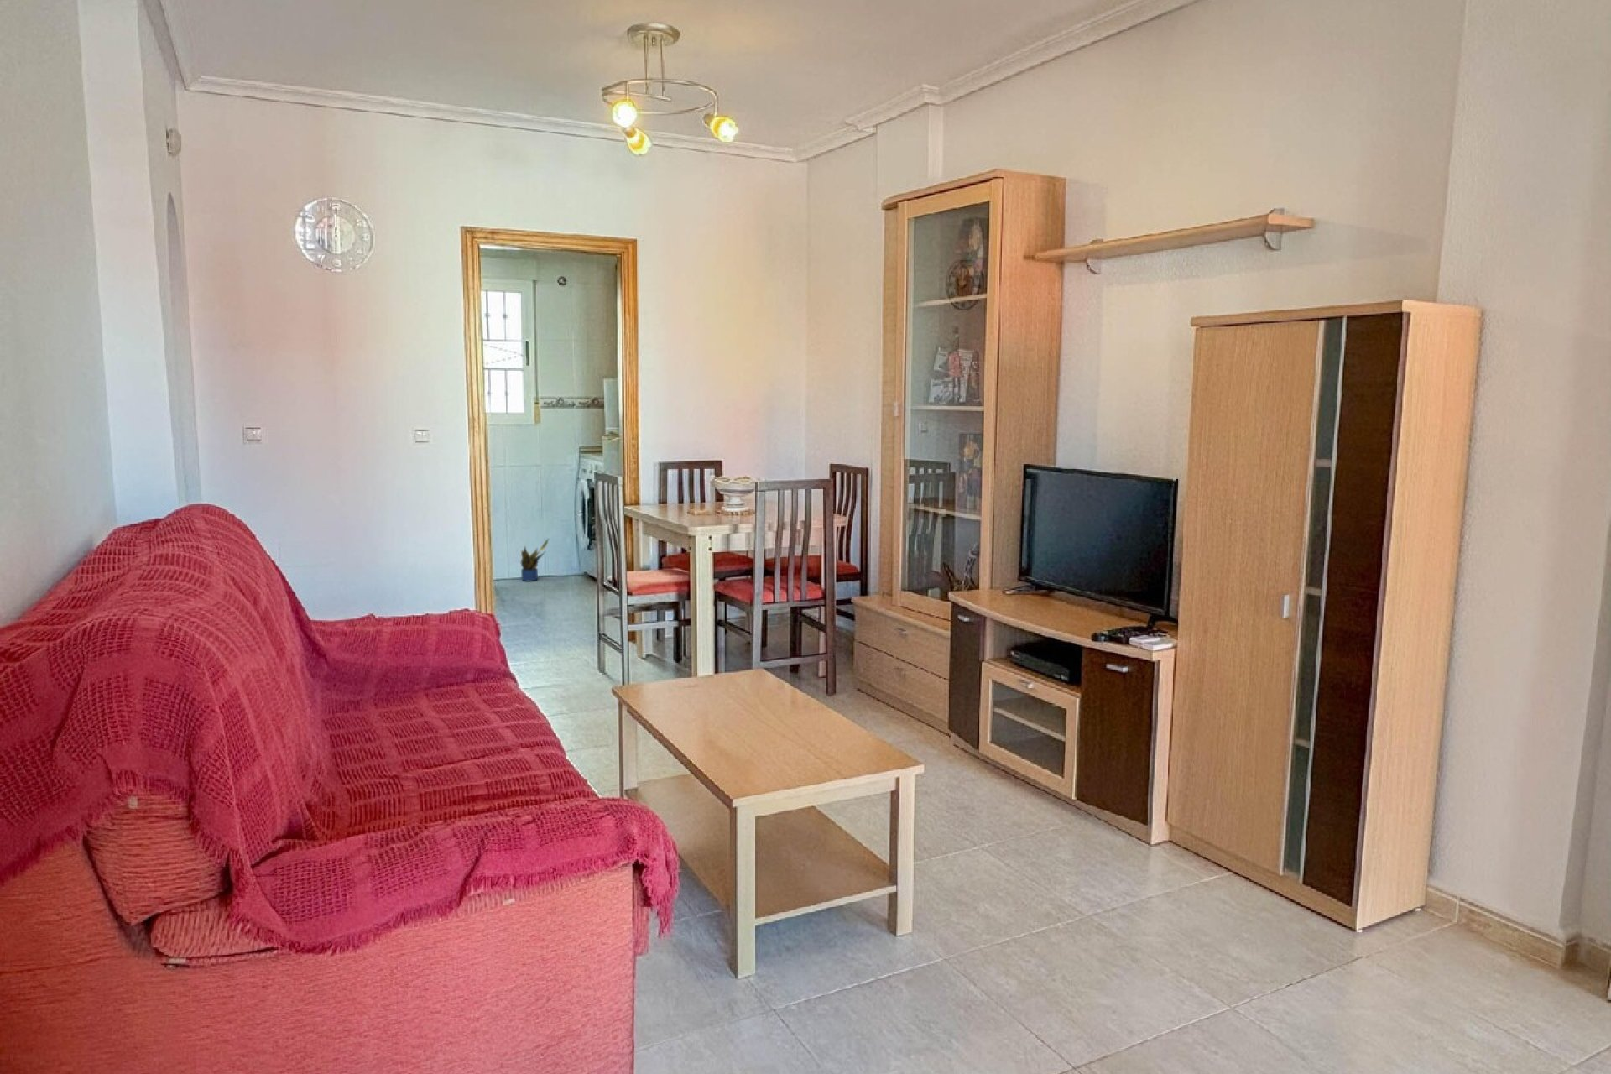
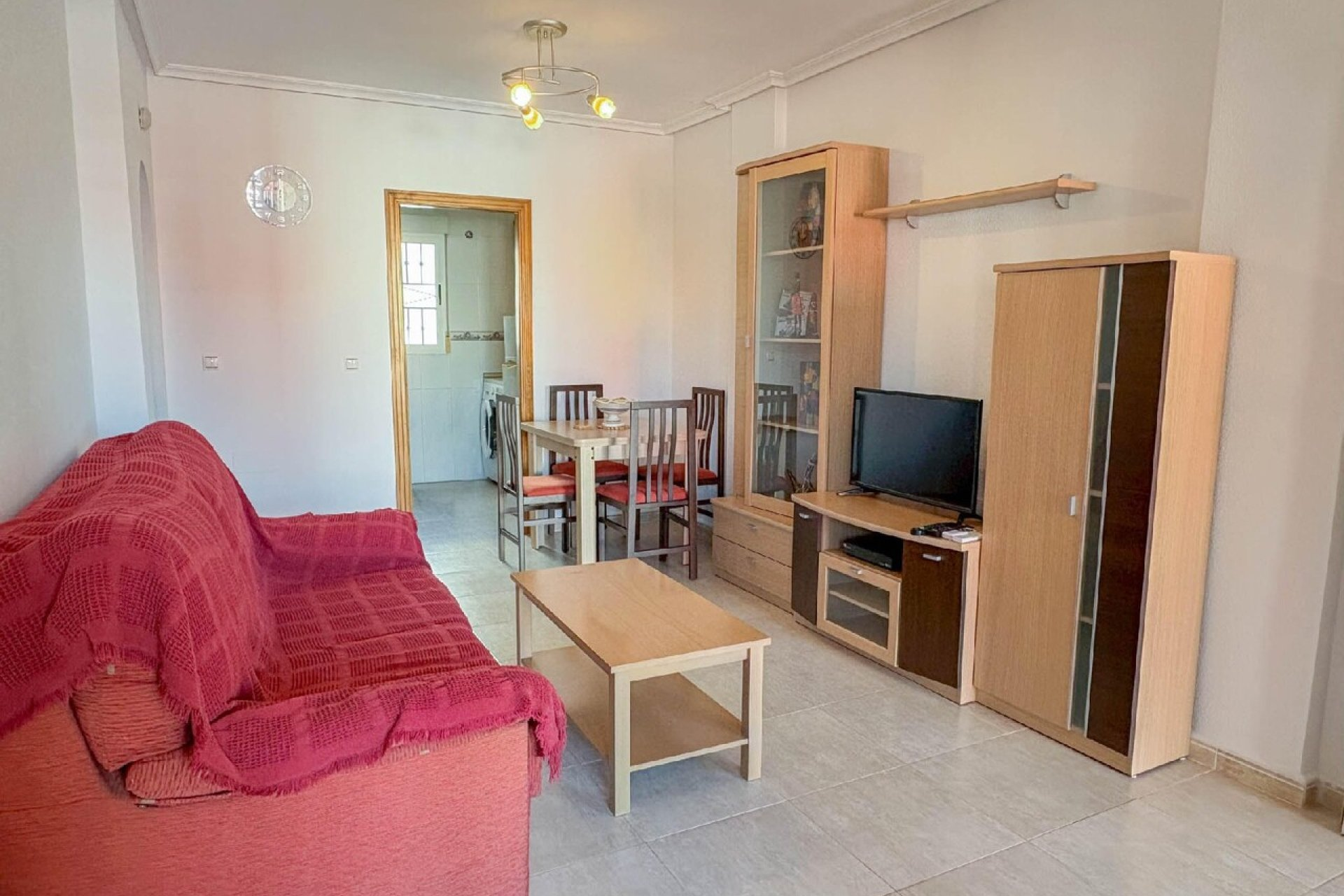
- potted plant (533, 559)
